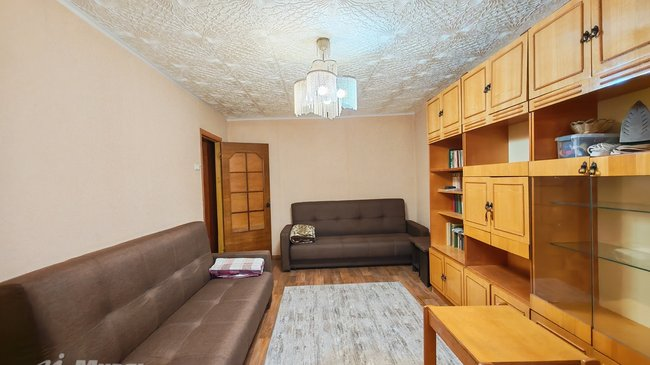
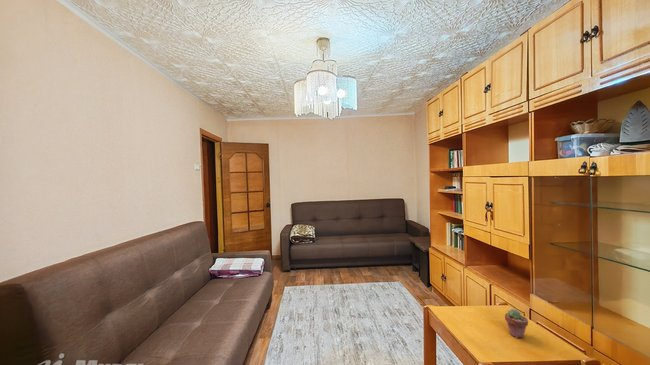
+ potted succulent (516, 322)
